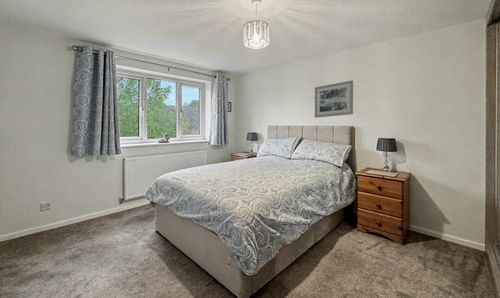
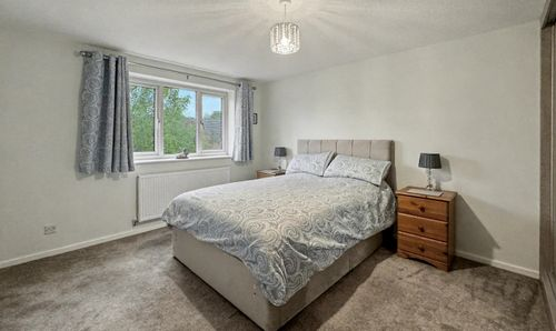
- wall art (332, 100)
